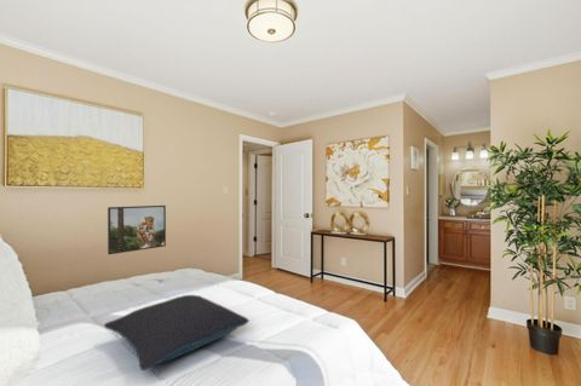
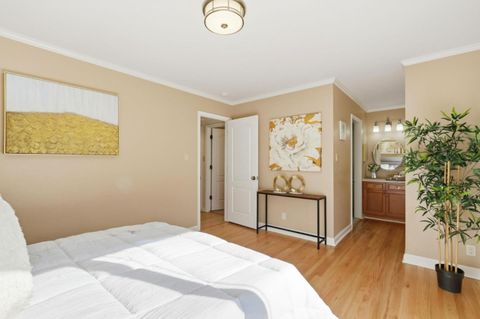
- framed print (138, 227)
- pillow (177, 323)
